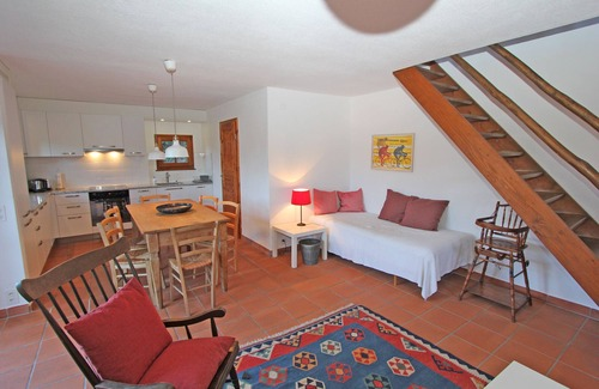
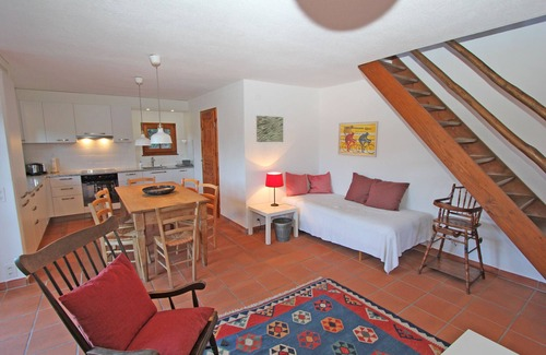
+ wall art (270, 129)
